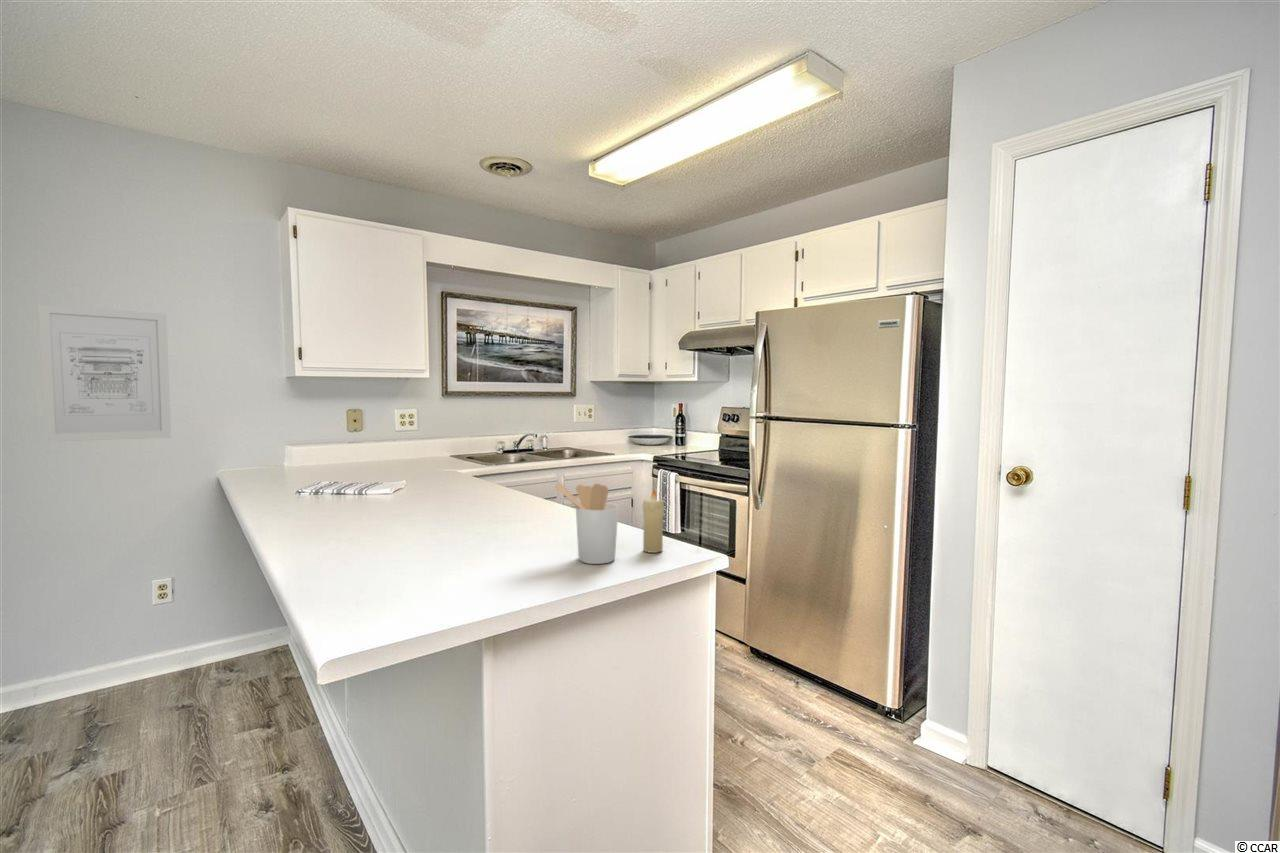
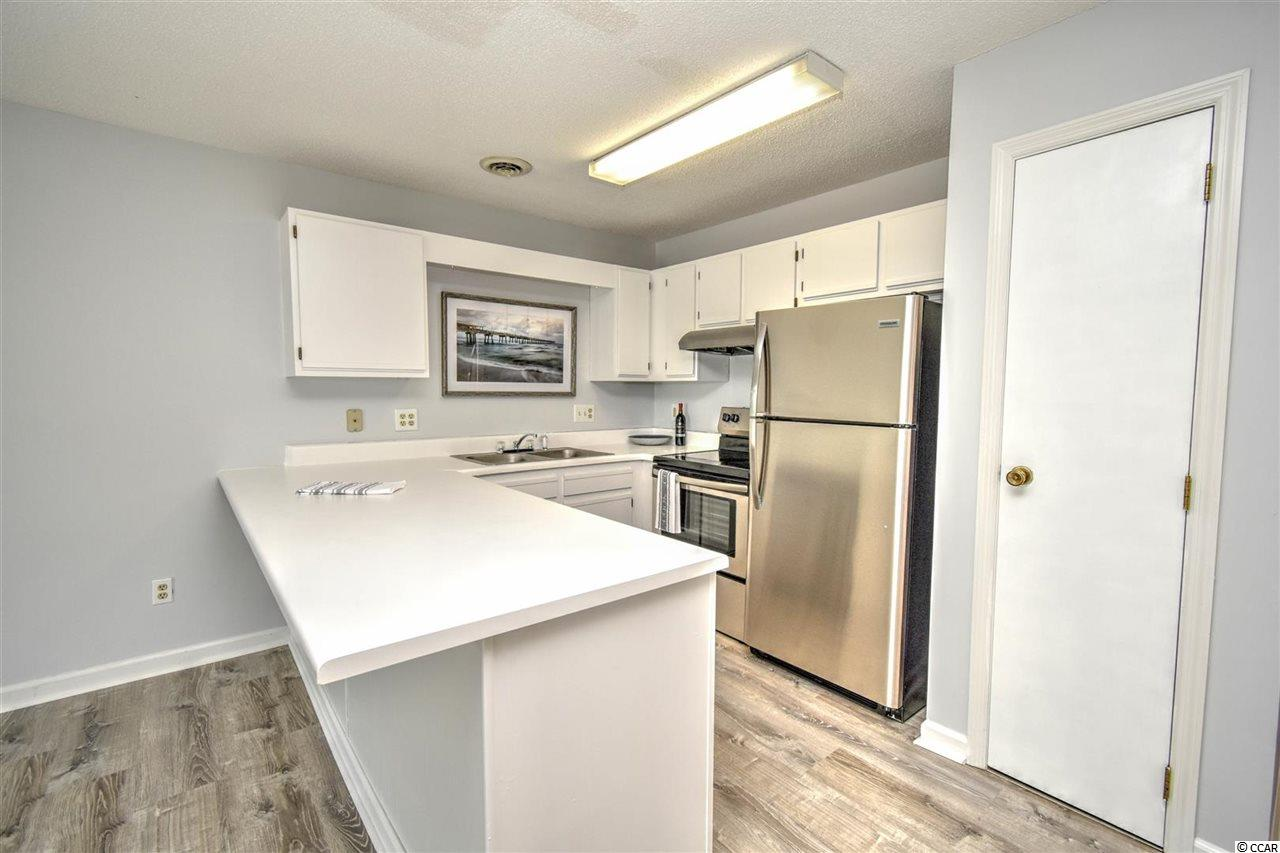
- utensil holder (585, 519)
- candle (652, 519)
- wall art (108, 374)
